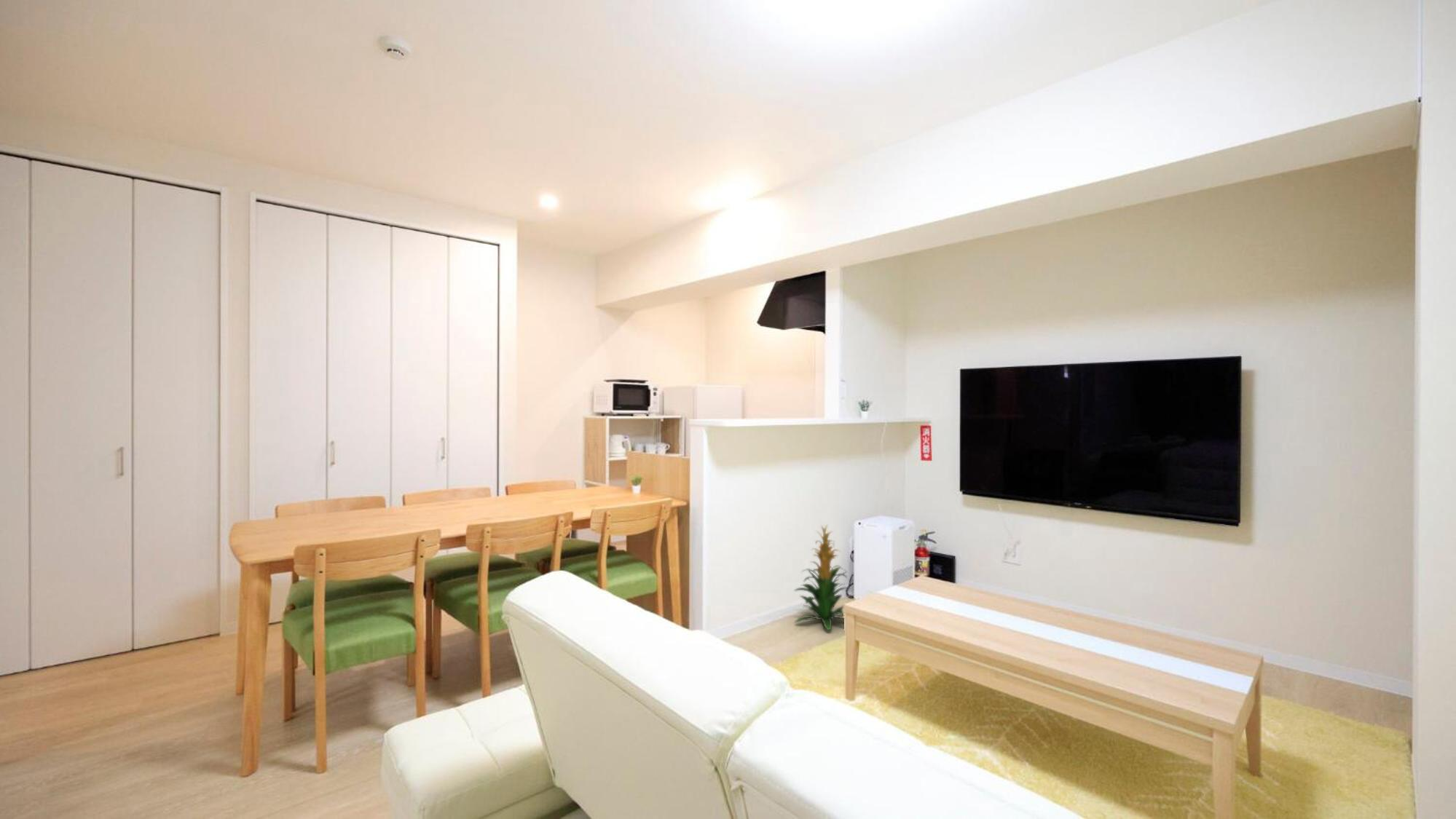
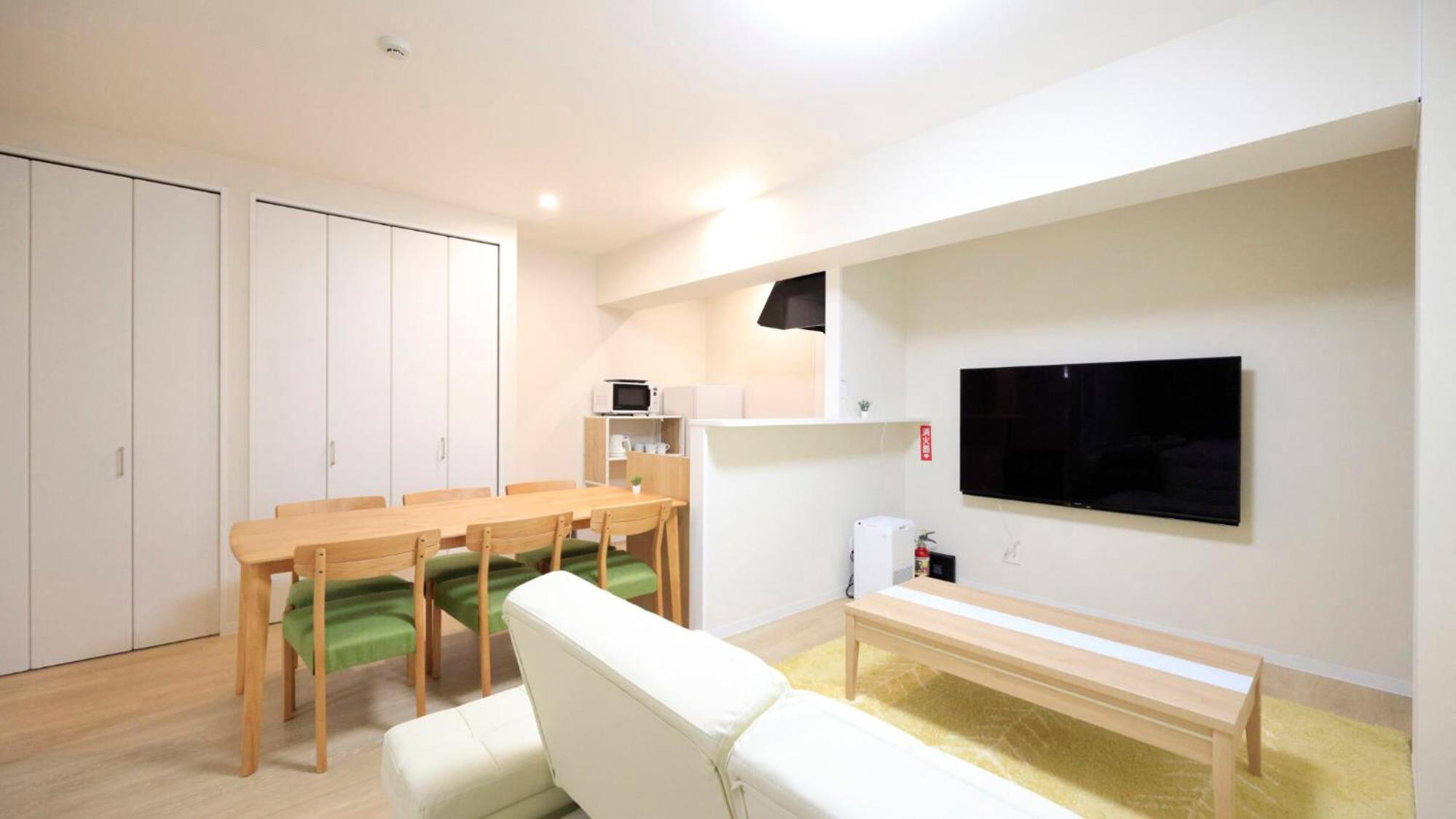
- indoor plant (825, 573)
